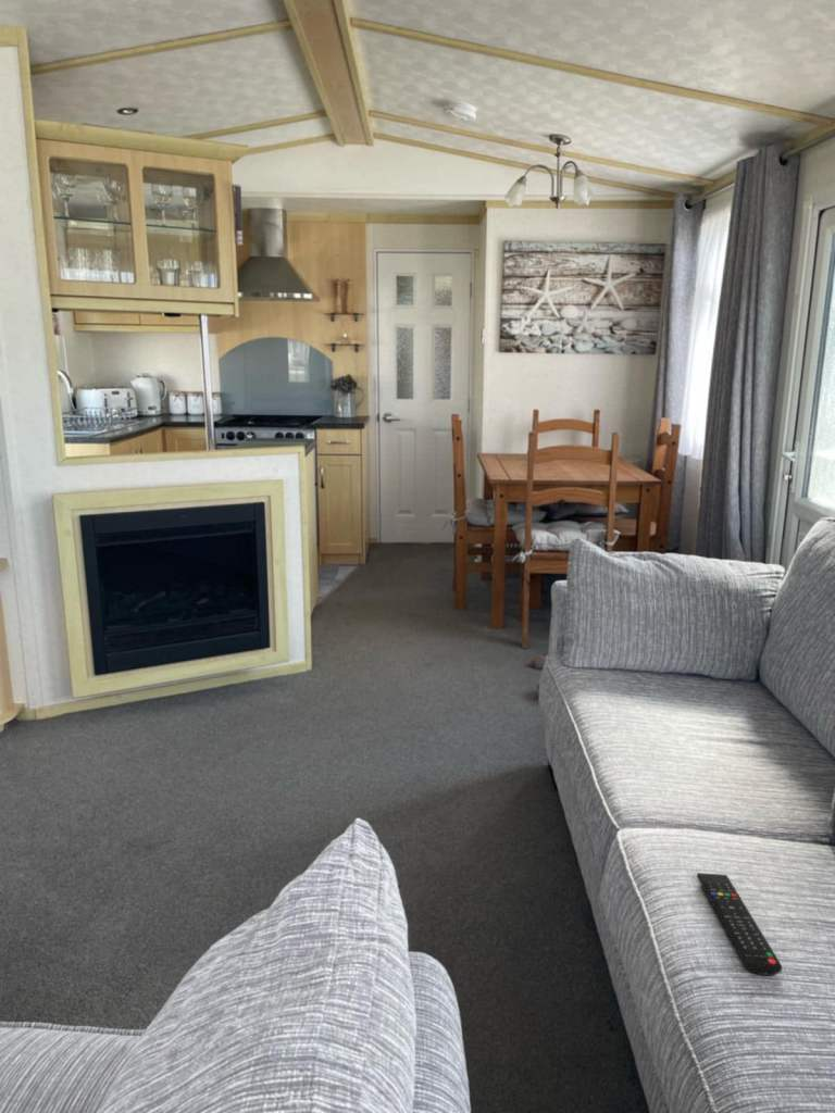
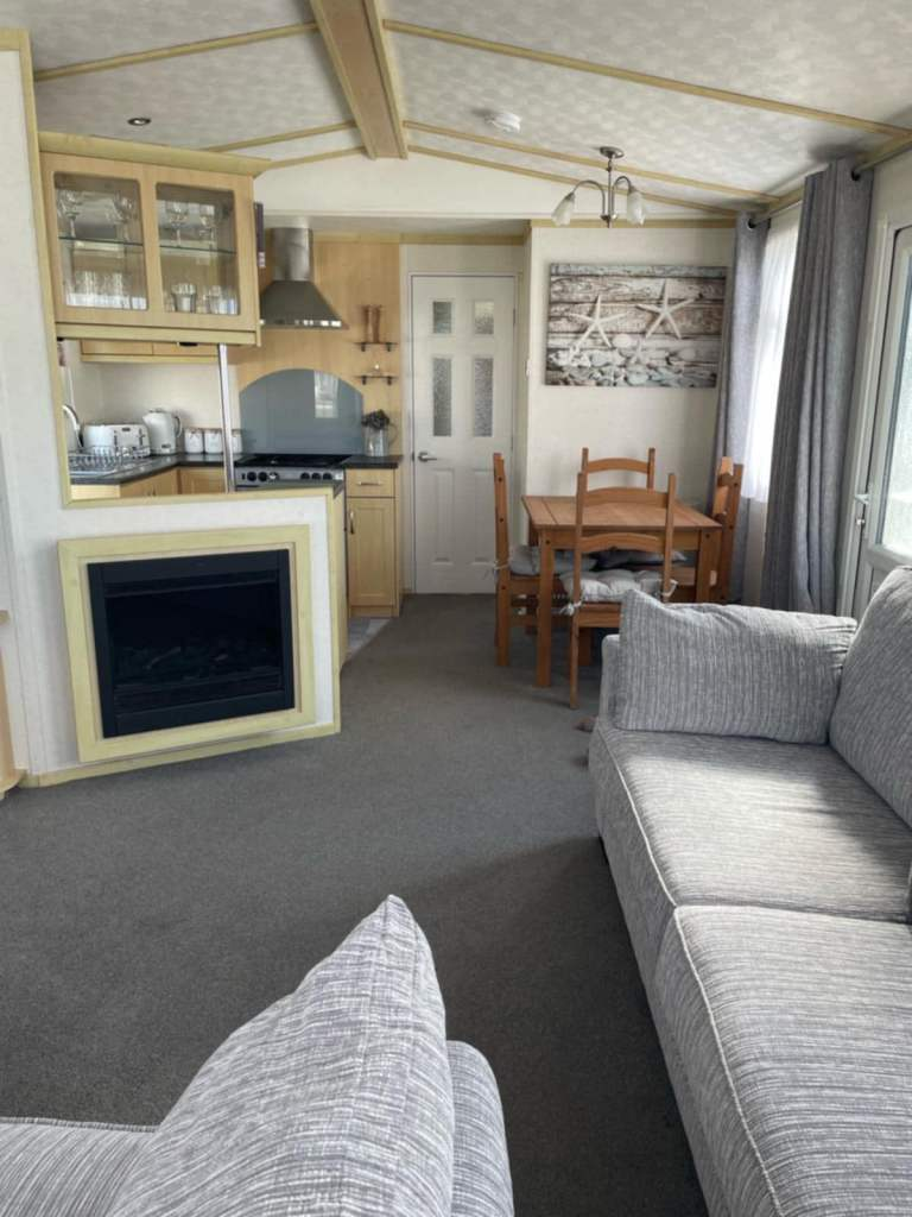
- remote control (736, 920)
